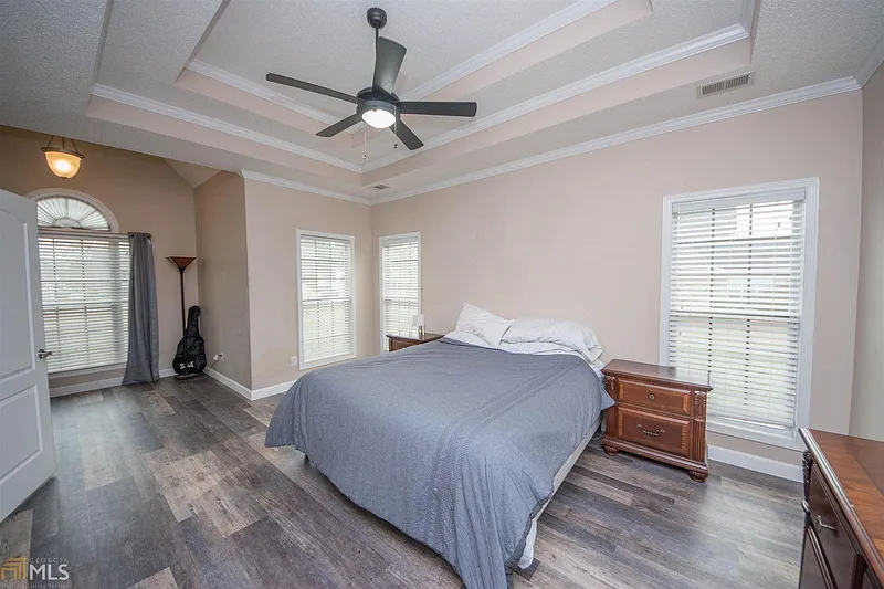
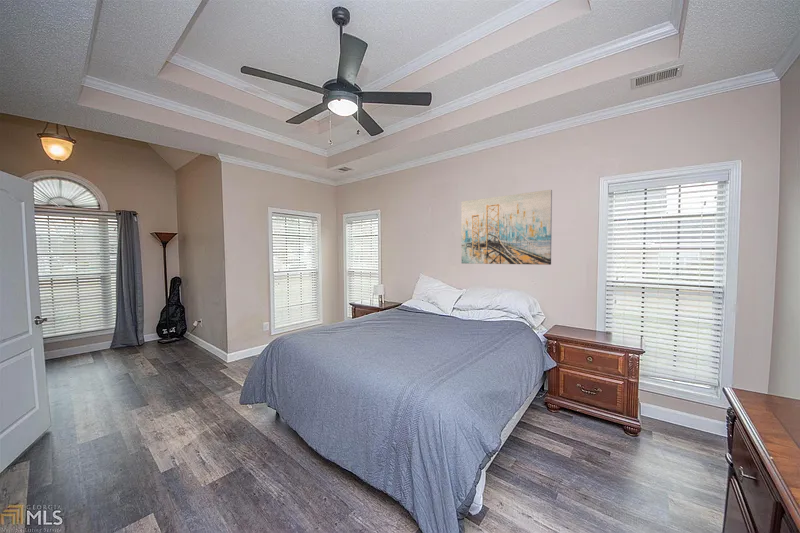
+ wall art (502, 230)
